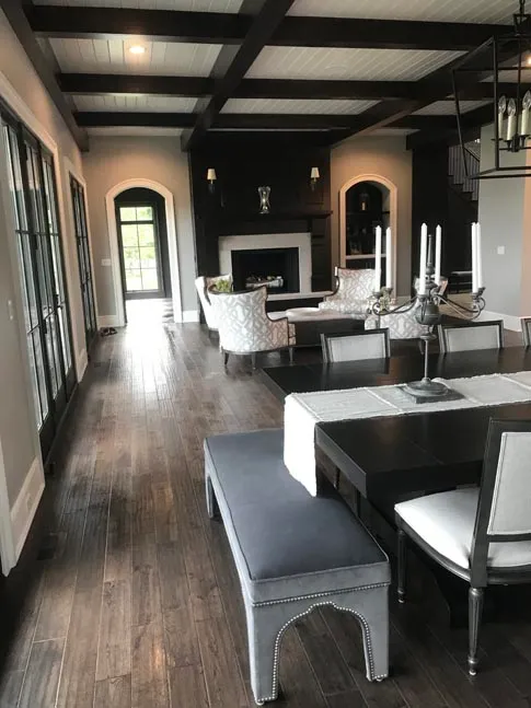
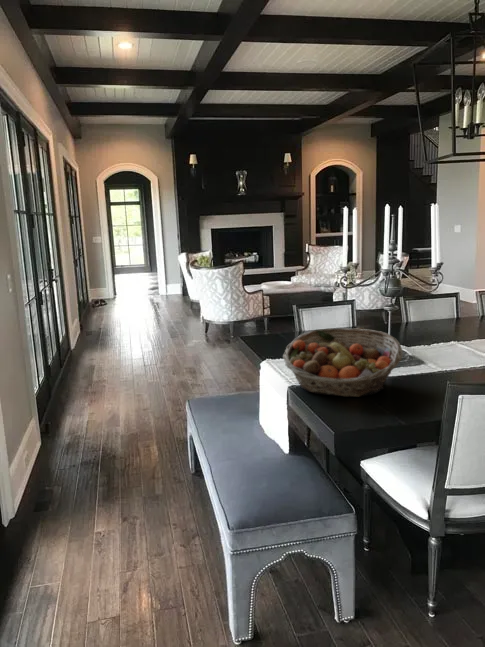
+ fruit basket (341, 361)
